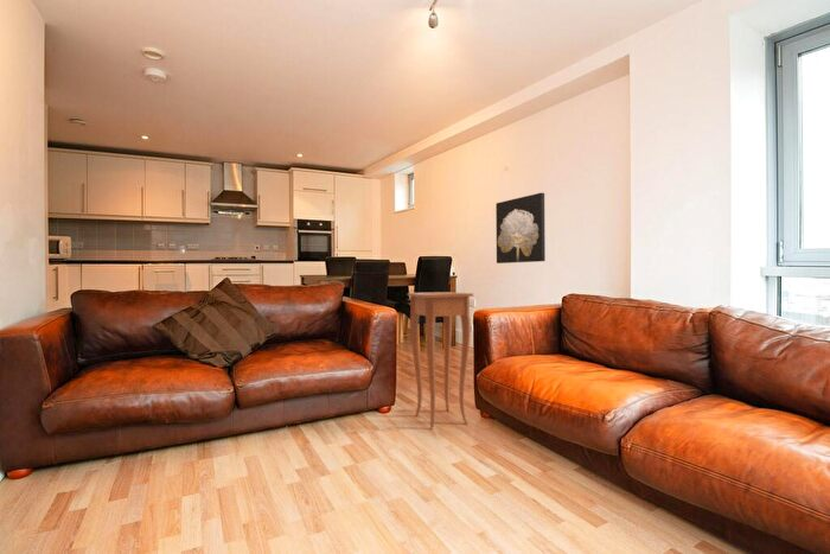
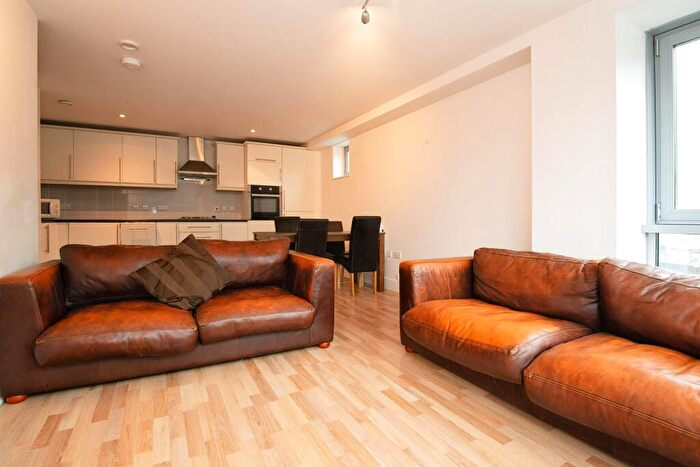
- wall art (518, 230)
- side table (445, 356)
